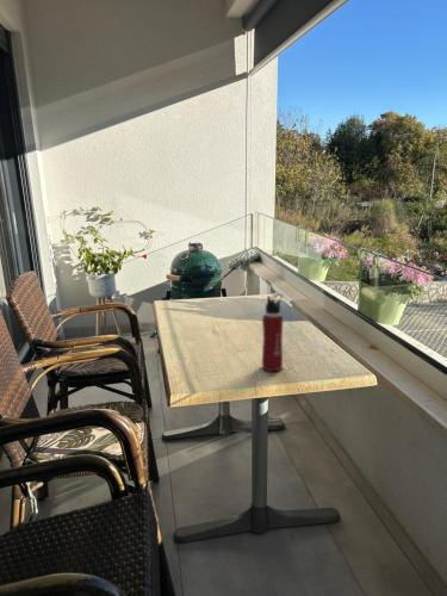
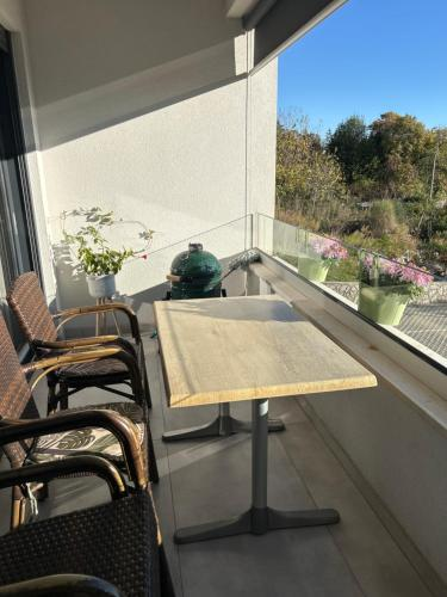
- water bottle (272, 331)
